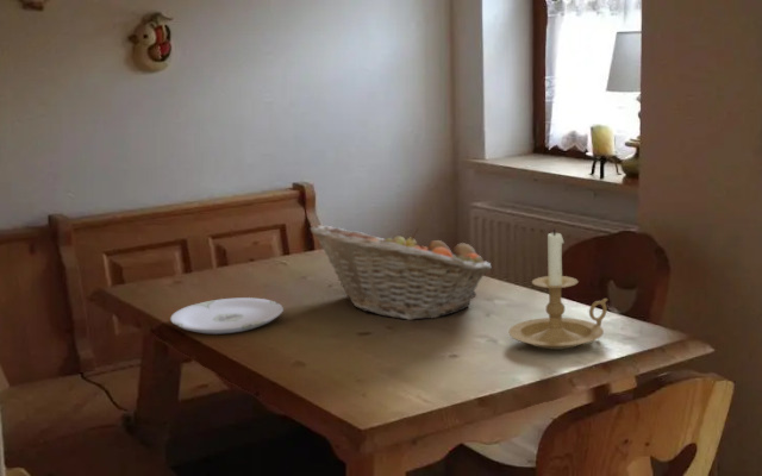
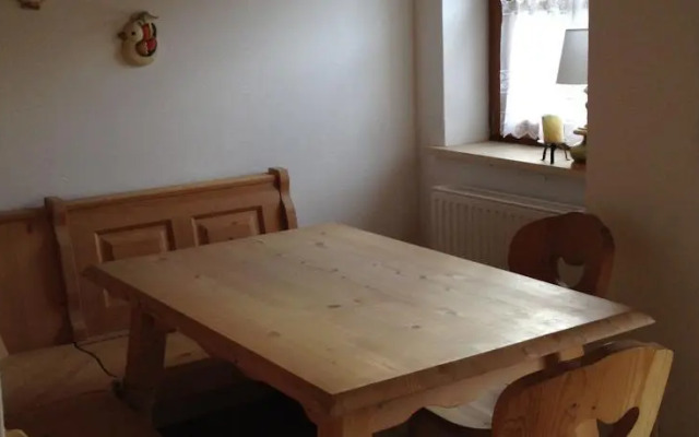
- fruit basket (399, 262)
- plate (227, 317)
- candle holder (555, 286)
